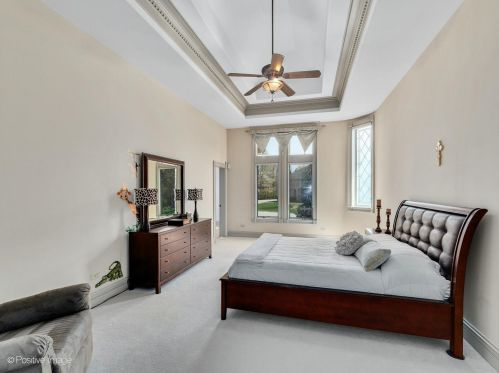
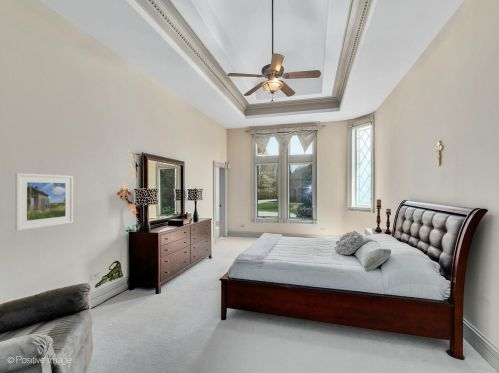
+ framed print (47, 200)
